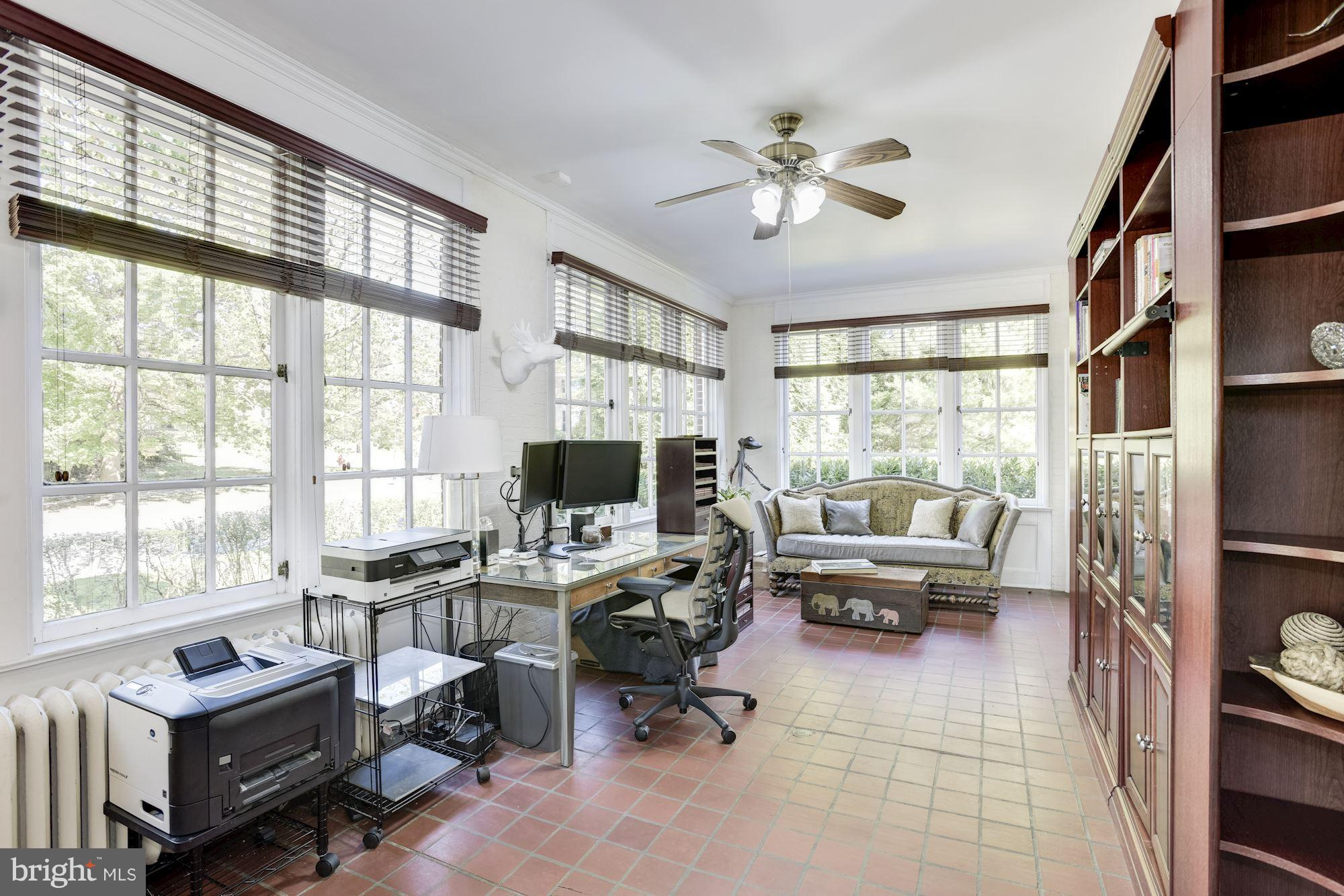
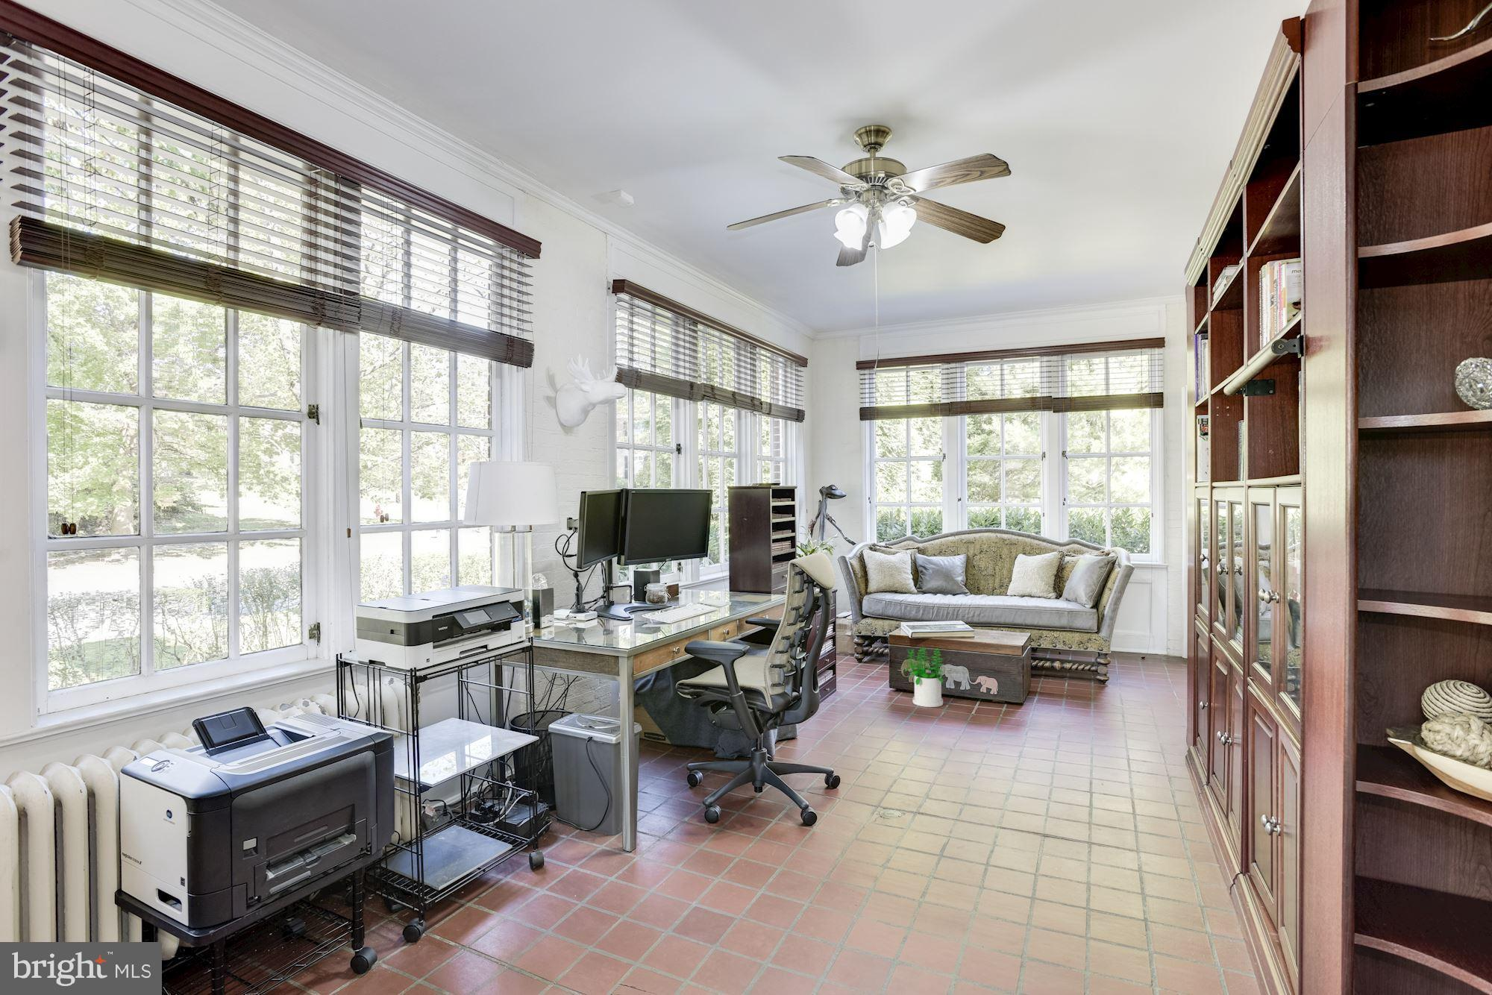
+ potted plant (924, 675)
